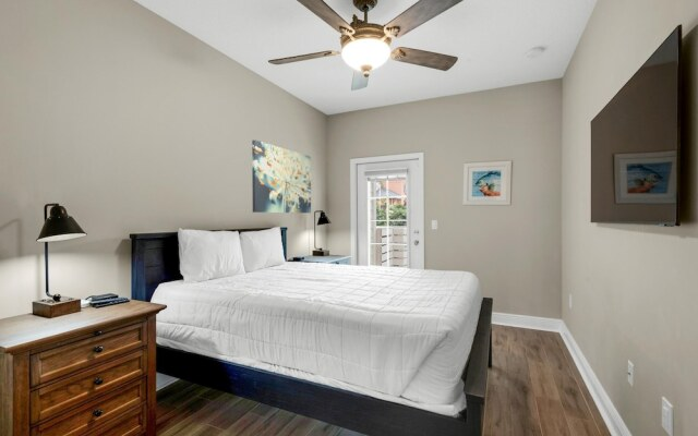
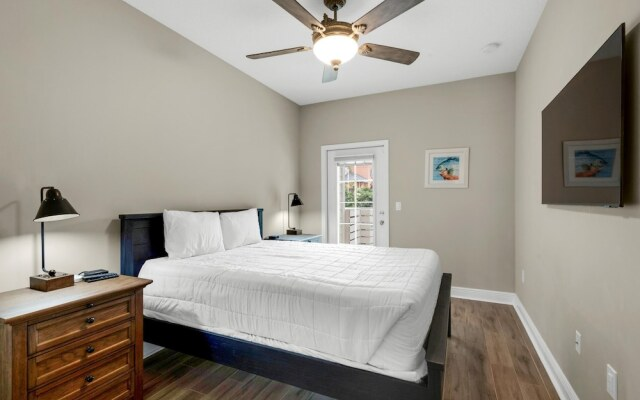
- wall art (285, 181)
